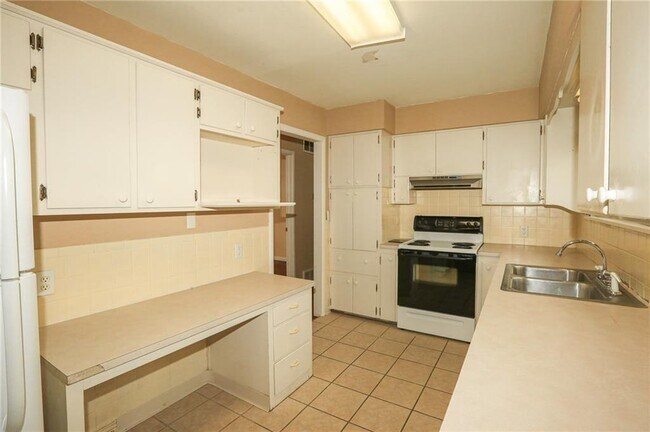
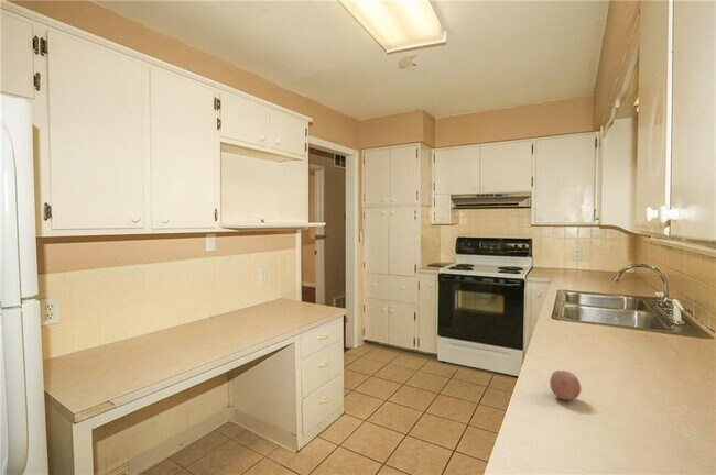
+ fruit (564, 385)
